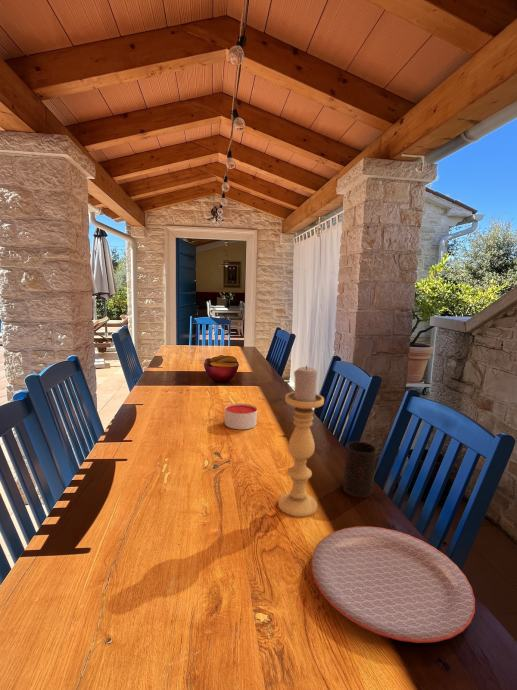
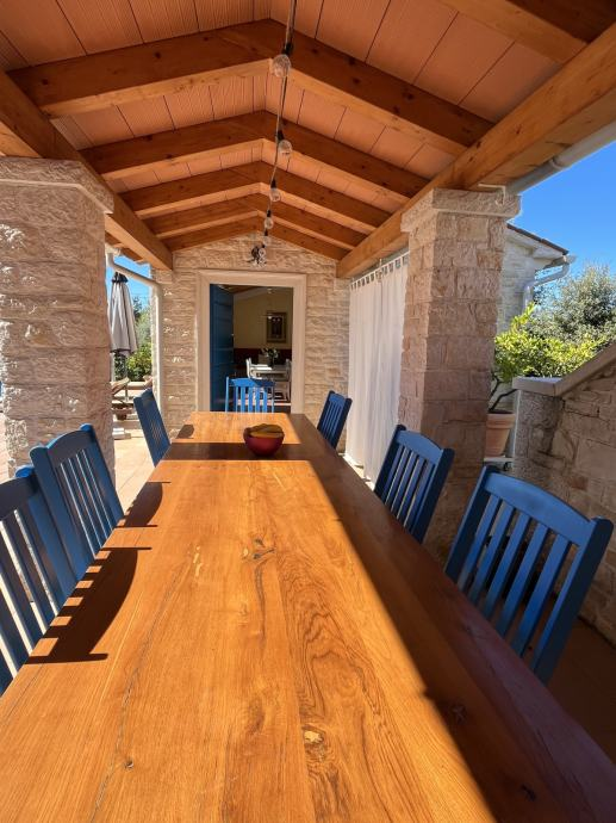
- candle holder (302, 437)
- cup (359, 468)
- plate (388, 578)
- candle (240, 415)
